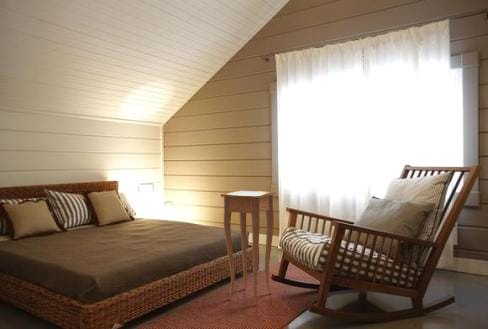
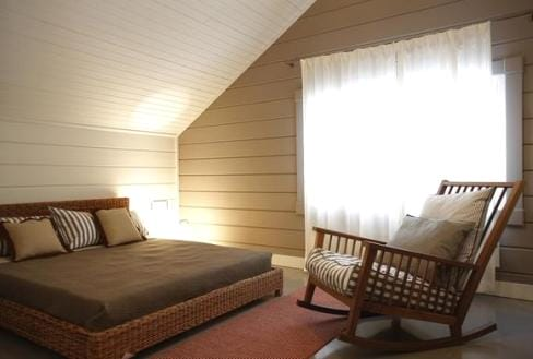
- side table (246, 244)
